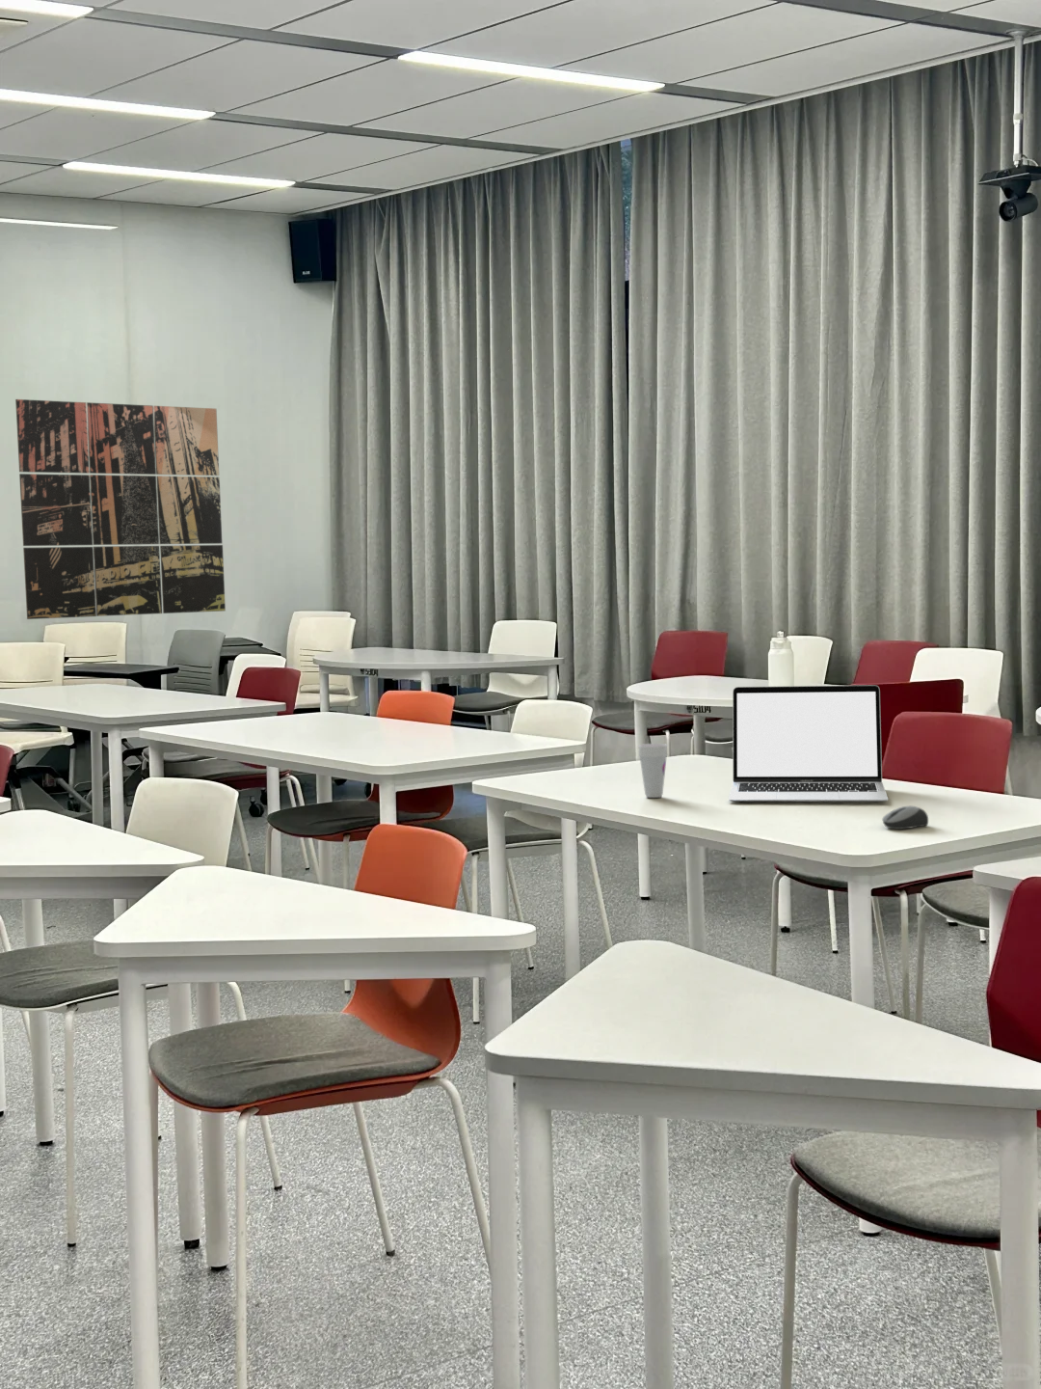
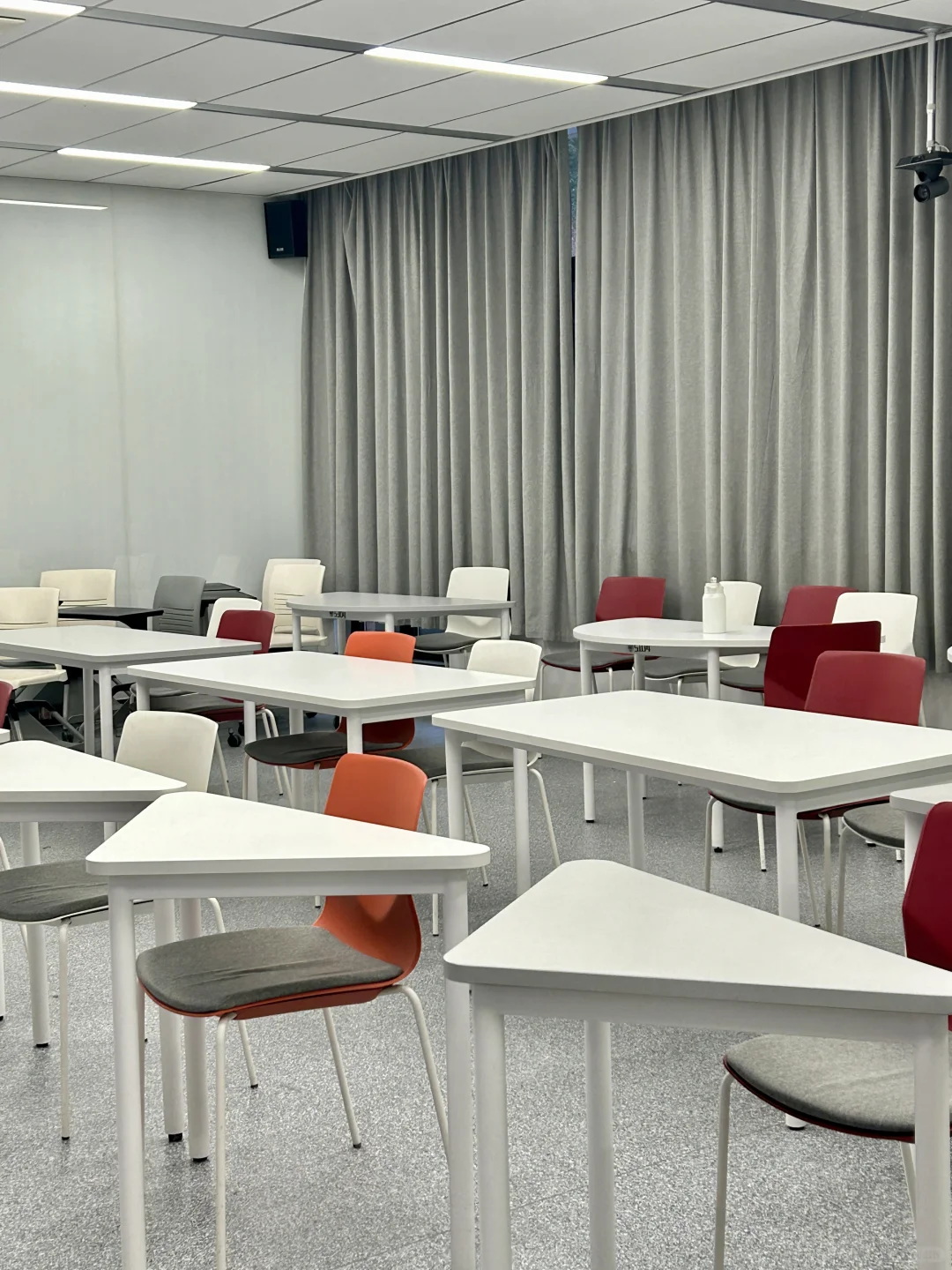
- wall art (126, 510)
- computer mouse (905, 816)
- laptop (806, 742)
- cup (653, 771)
